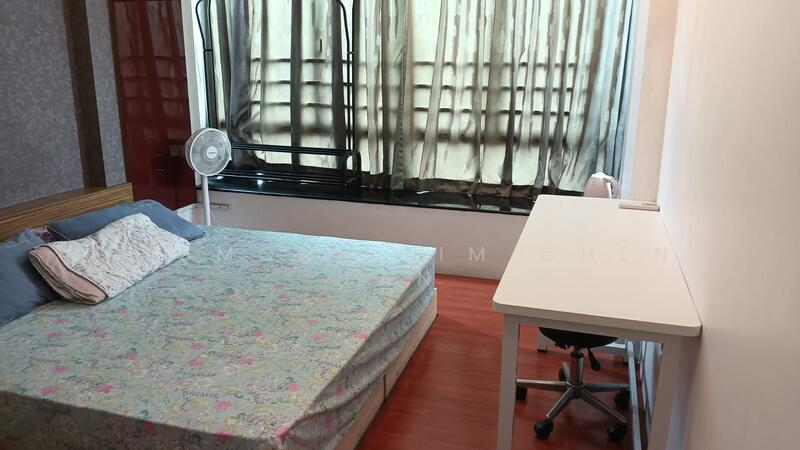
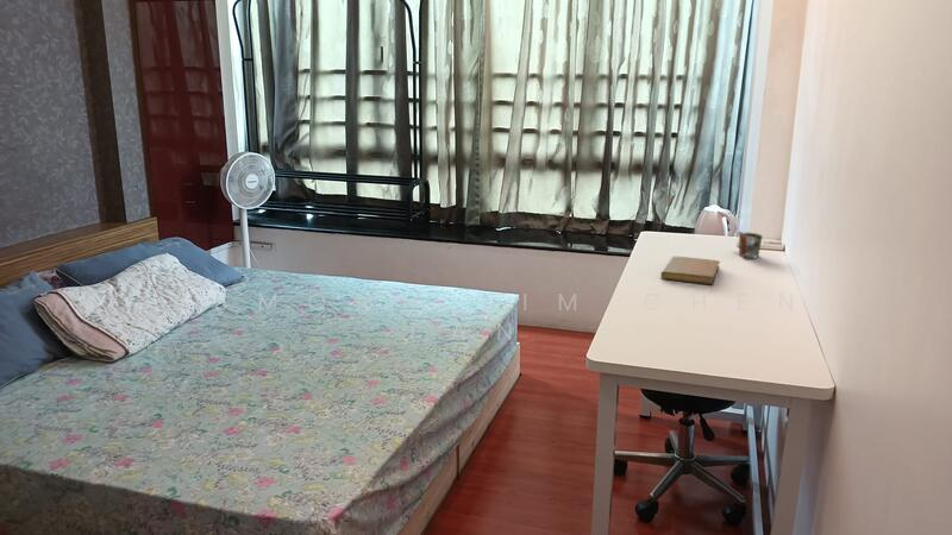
+ mug (749, 245)
+ notebook (690, 269)
